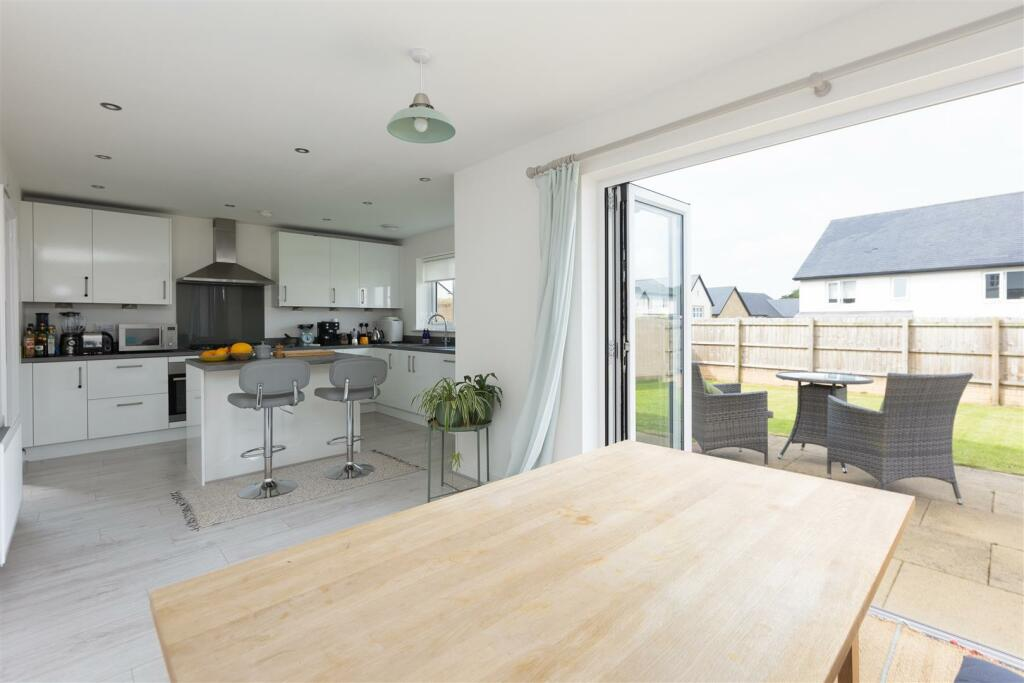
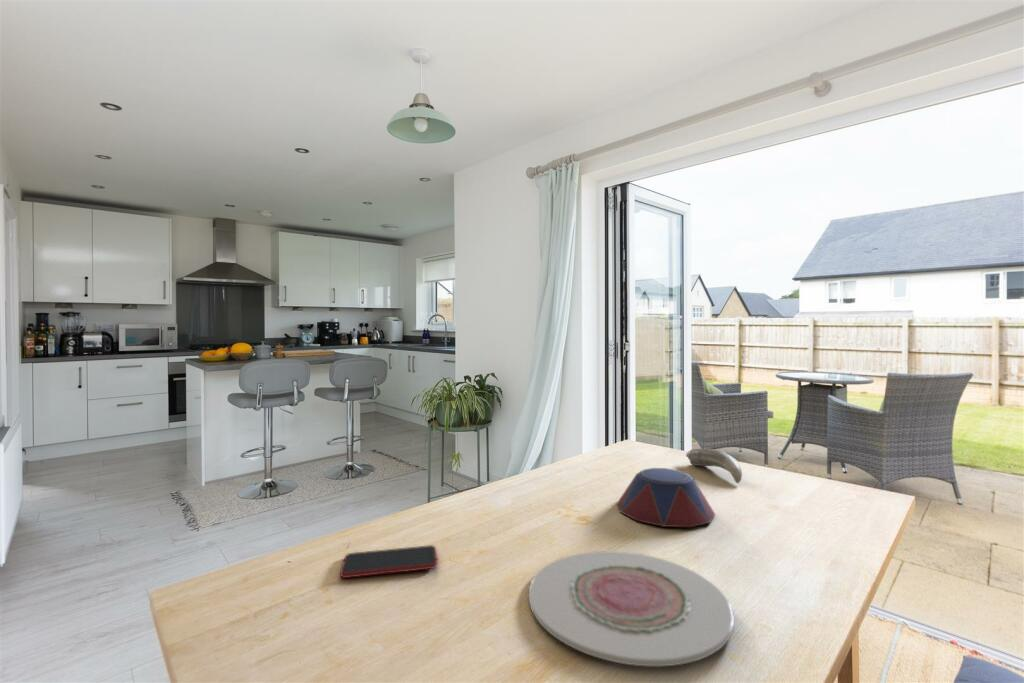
+ bowl (664, 491)
+ plate (626, 596)
+ smartphone (390, 560)
+ animal claw (717, 461)
